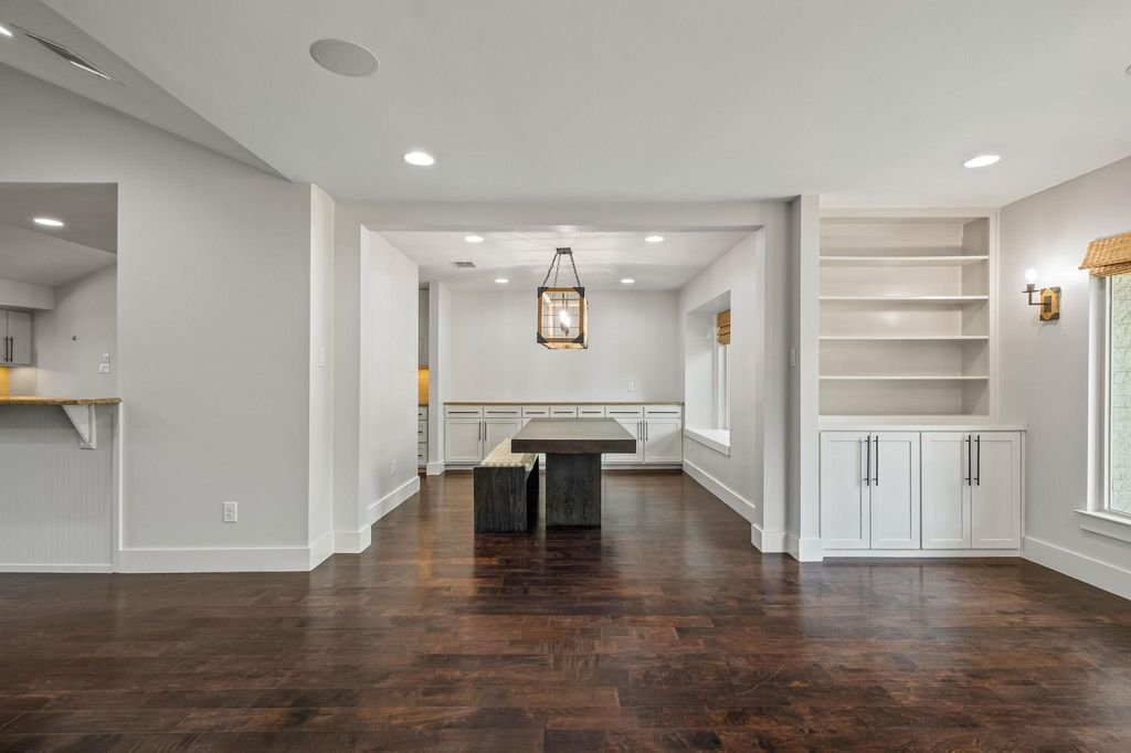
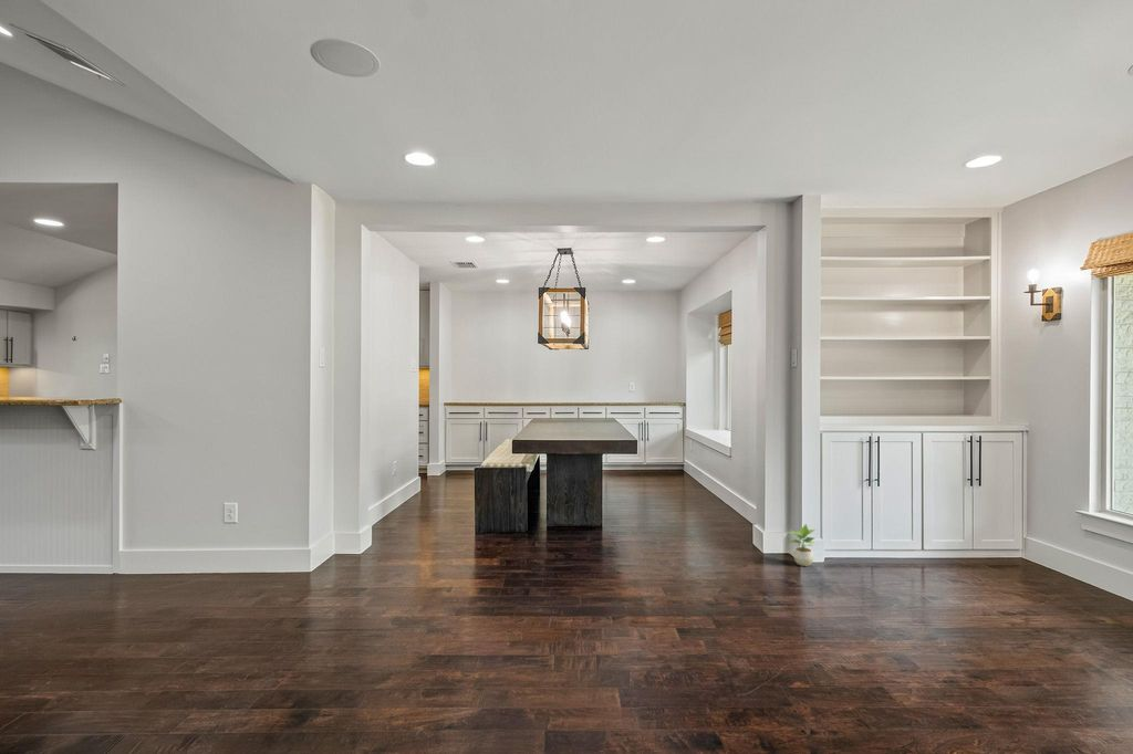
+ potted plant (801, 544)
